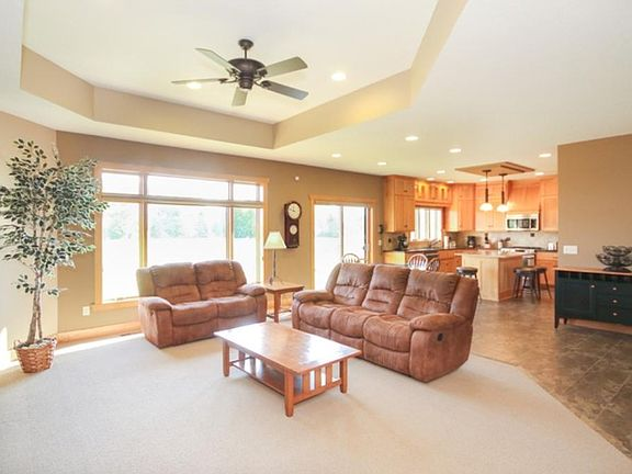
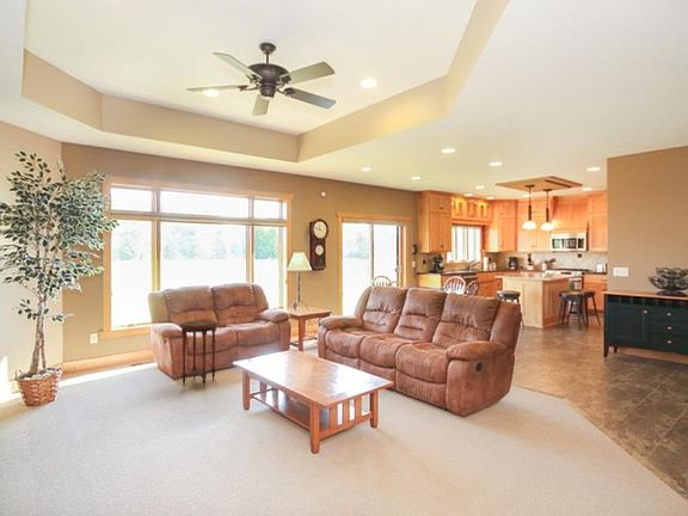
+ side table (195, 352)
